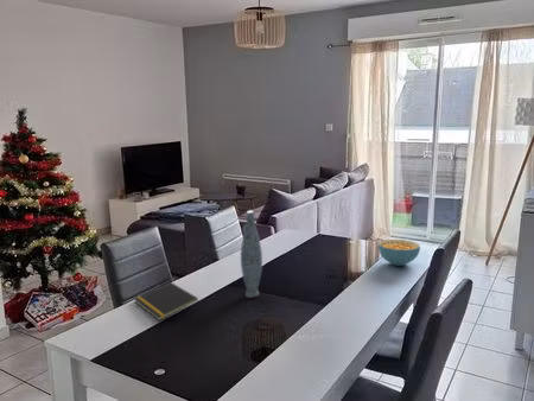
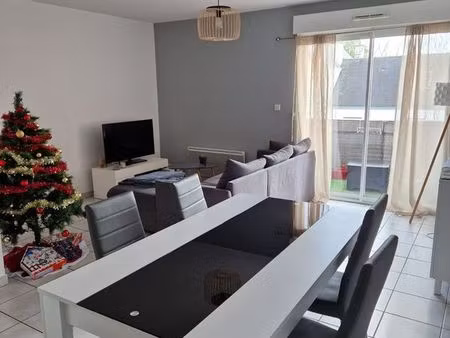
- vase (250, 253)
- cereal bowl (398, 254)
- notepad (165, 299)
